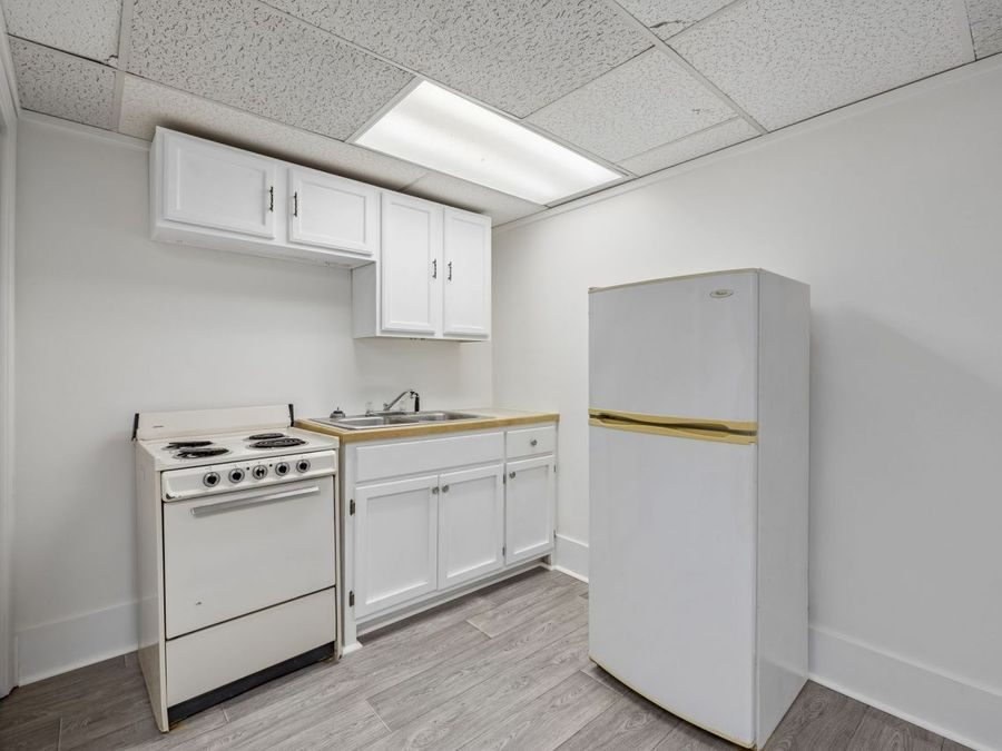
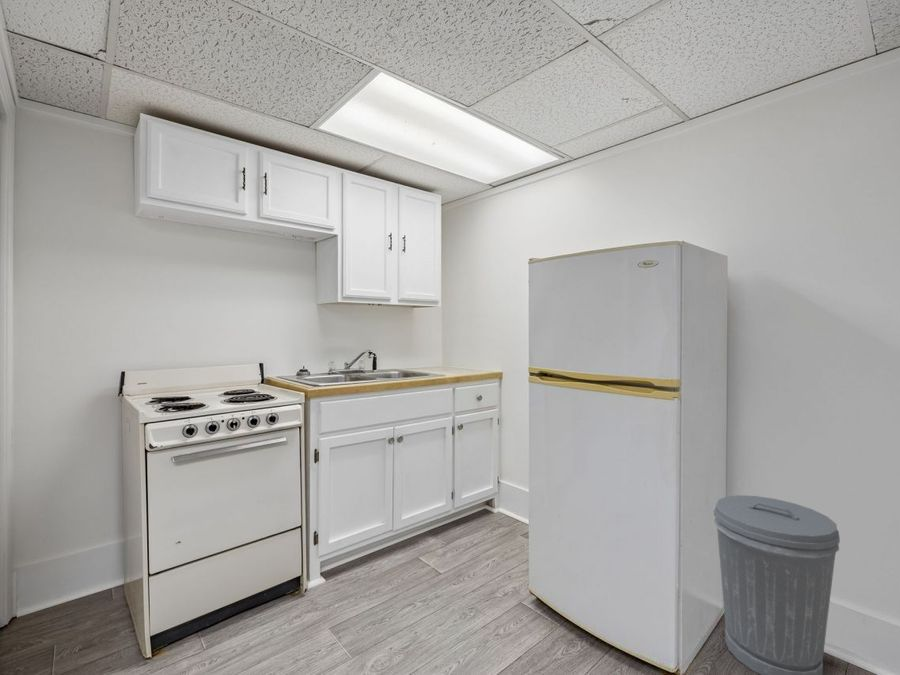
+ trash can (772, 580)
